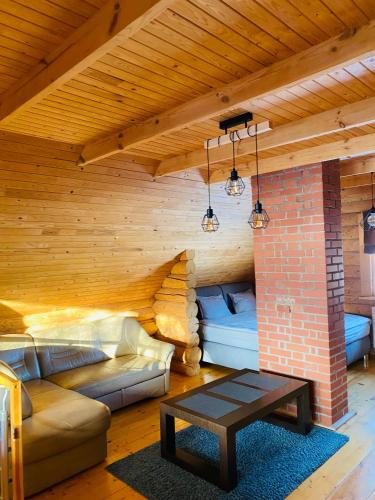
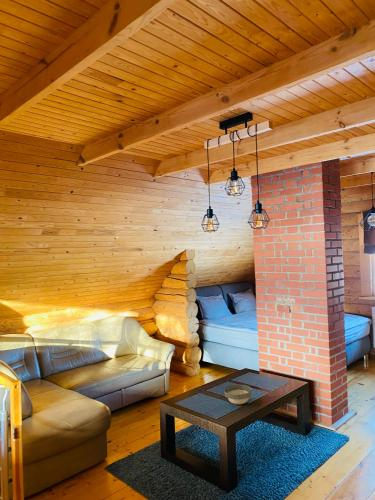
+ bowl (238, 395)
